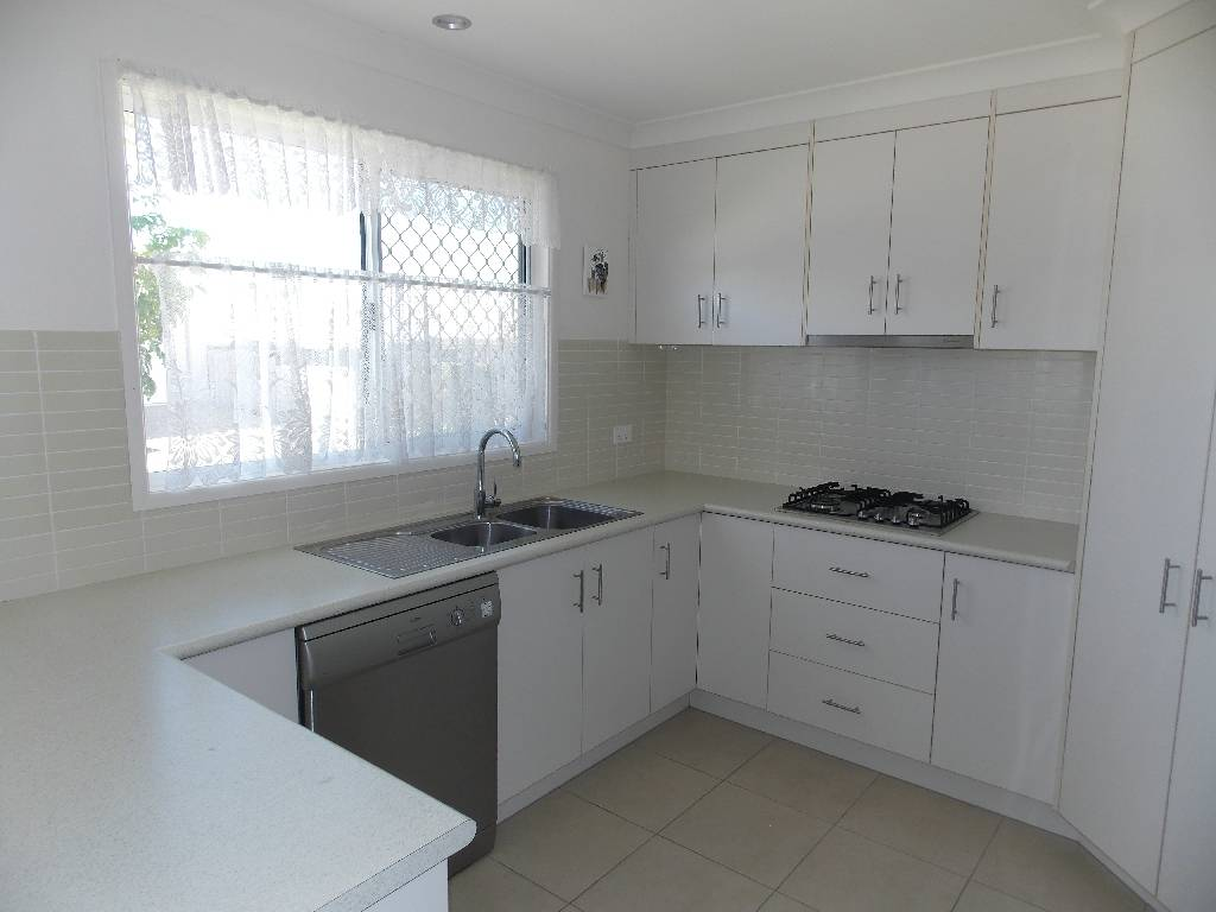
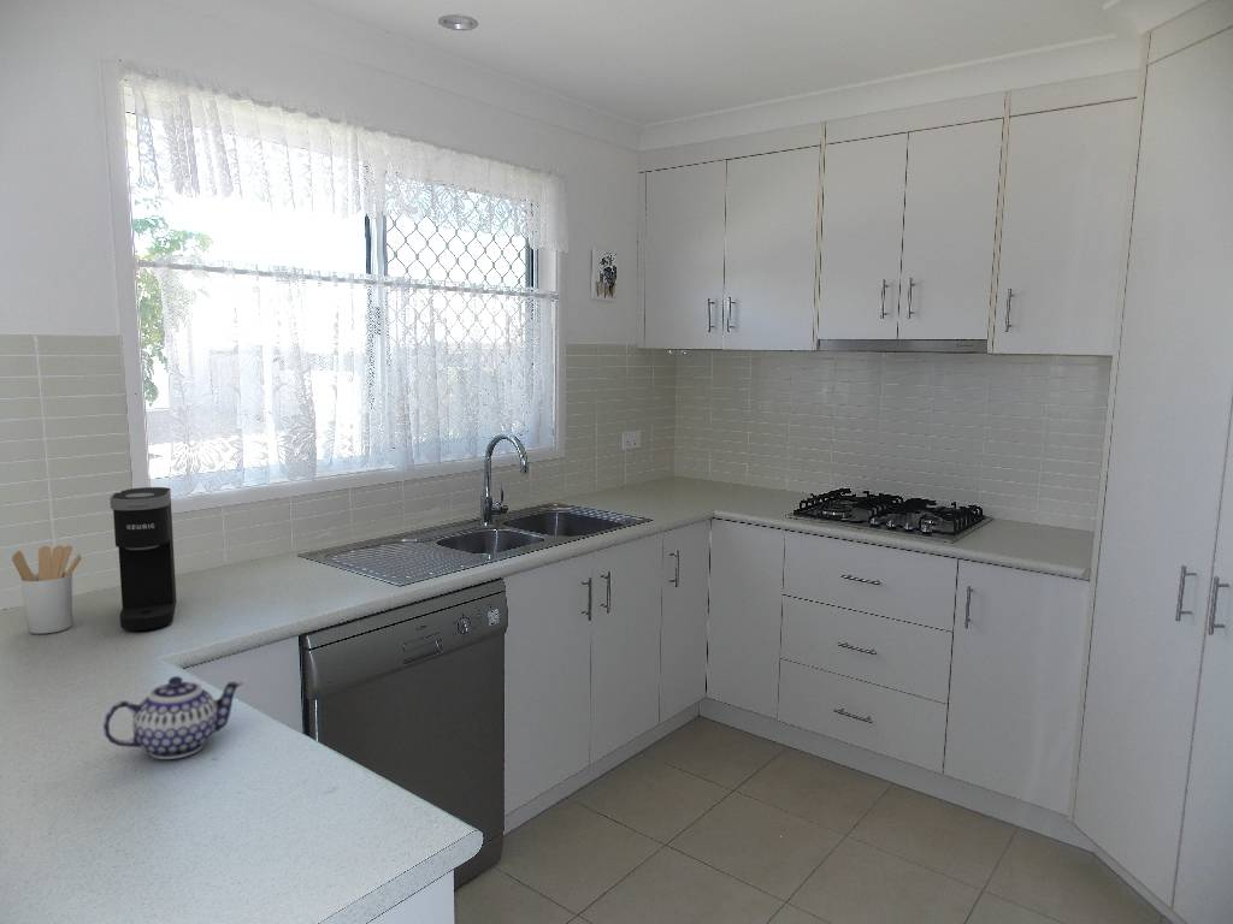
+ utensil holder (51, 586)
+ coffee maker (146, 552)
+ teapot (176, 712)
